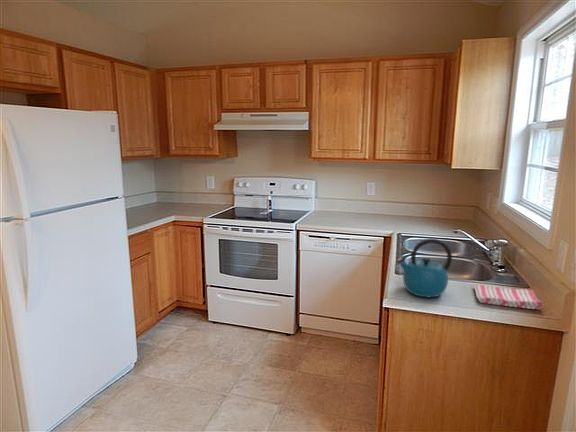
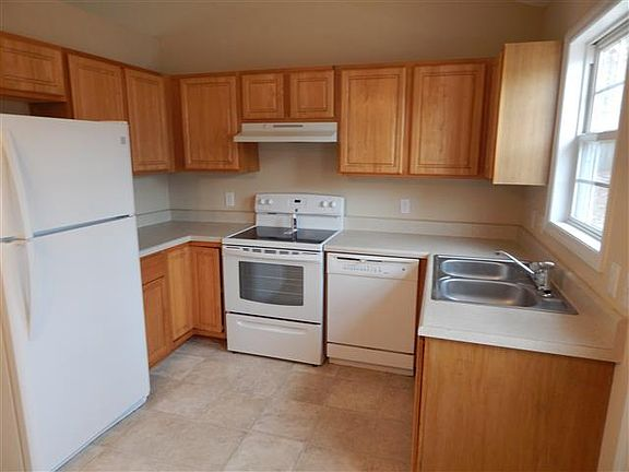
- dish towel (505, 294)
- kettle (423, 265)
